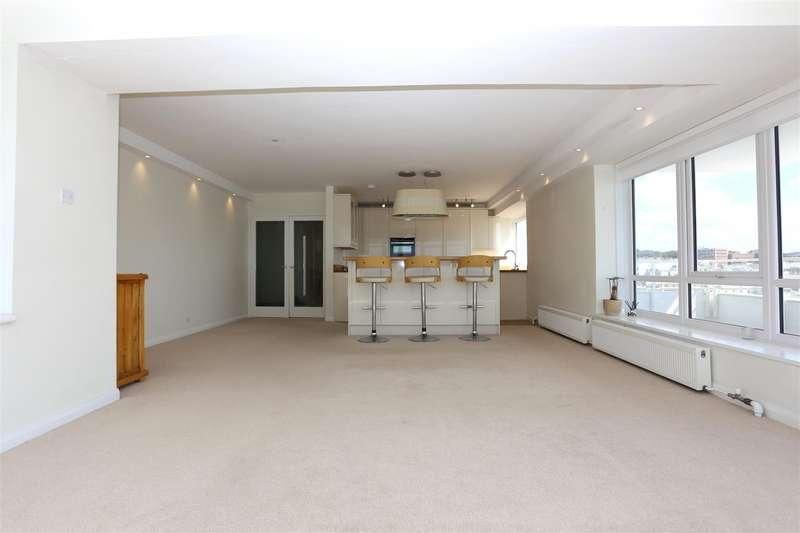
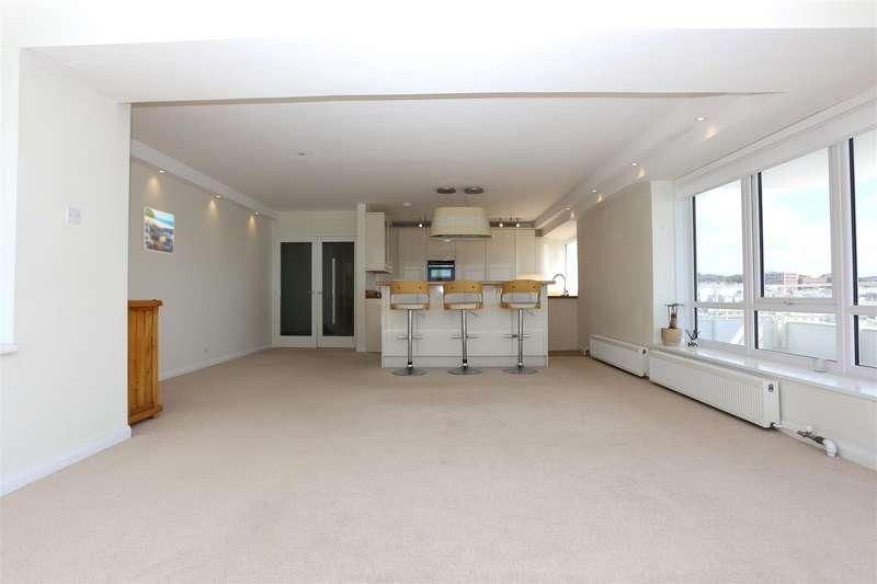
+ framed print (158, 231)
